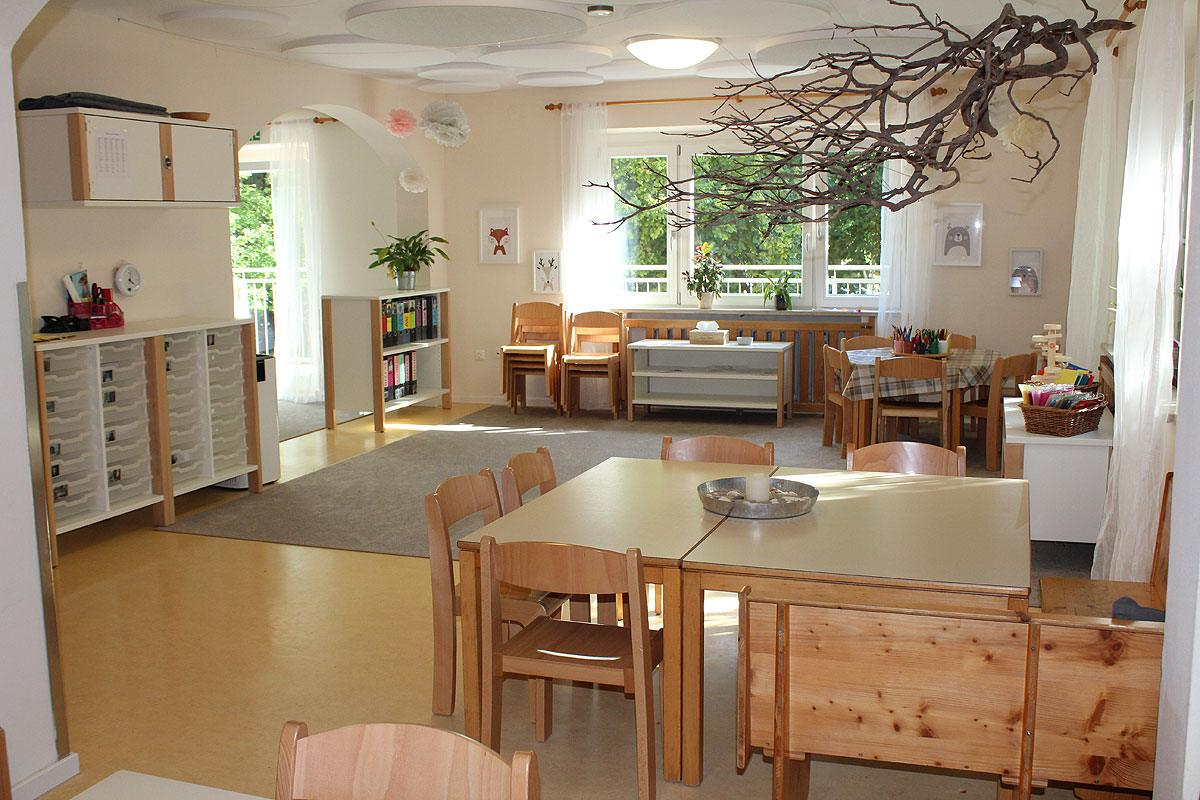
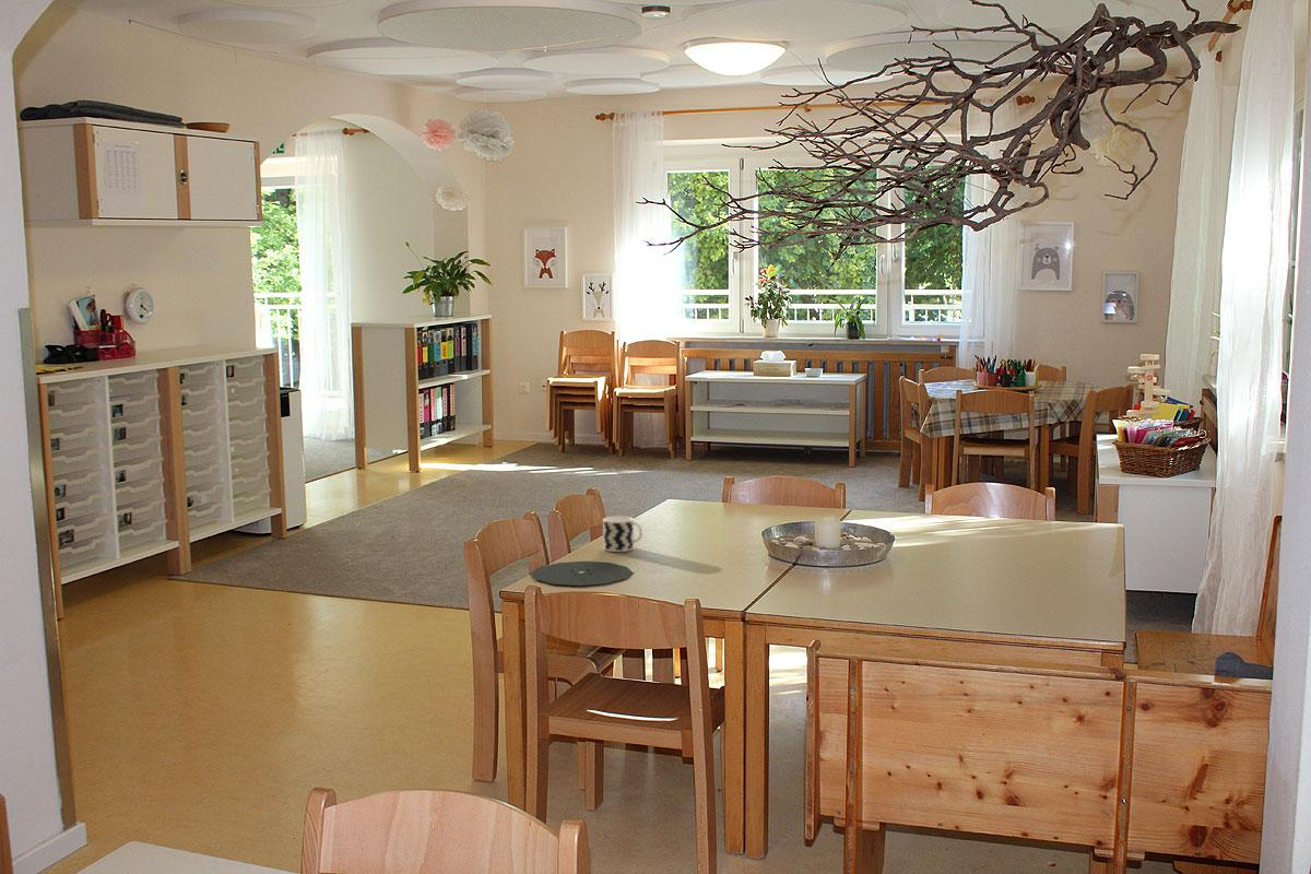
+ cup (623, 533)
+ plate (581, 571)
